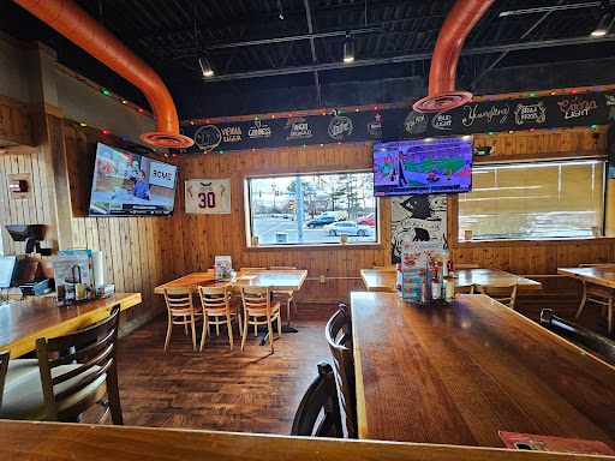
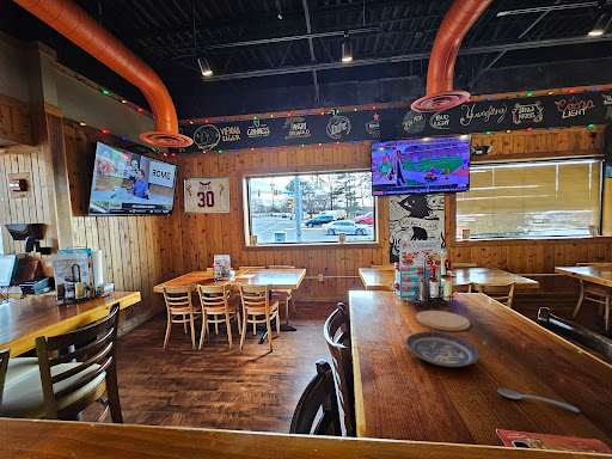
+ plate (440, 350)
+ plate (441, 319)
+ spoon (536, 398)
